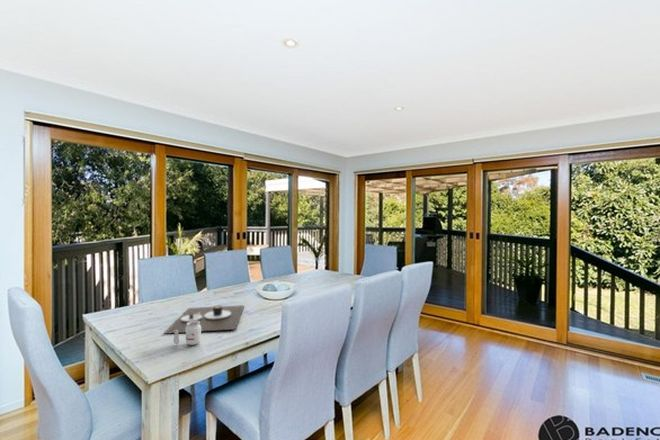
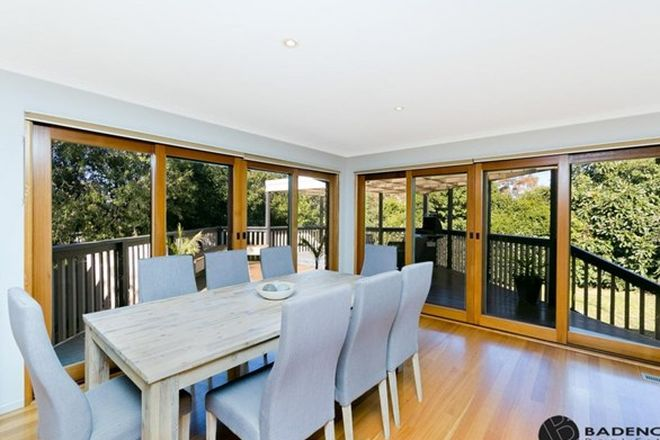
- candle (187, 334)
- place mat (209, 312)
